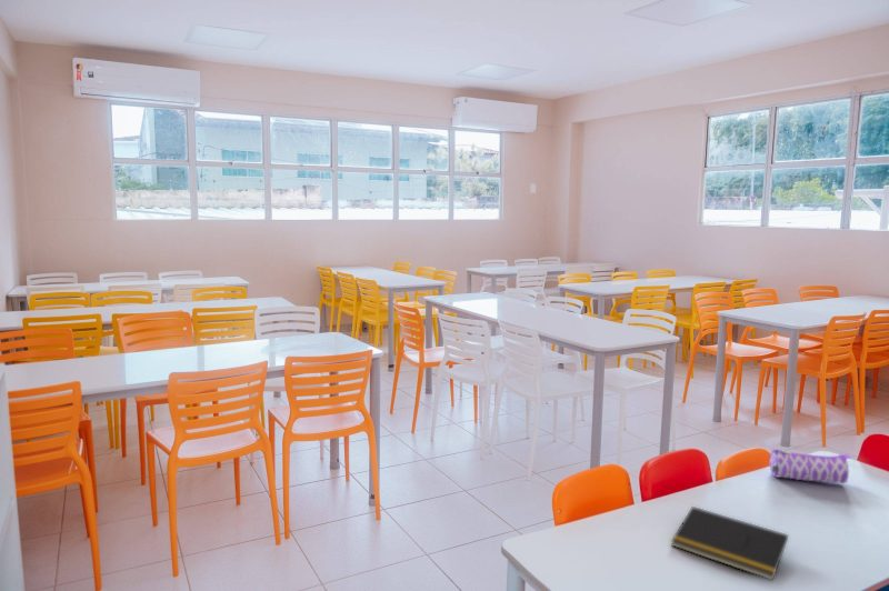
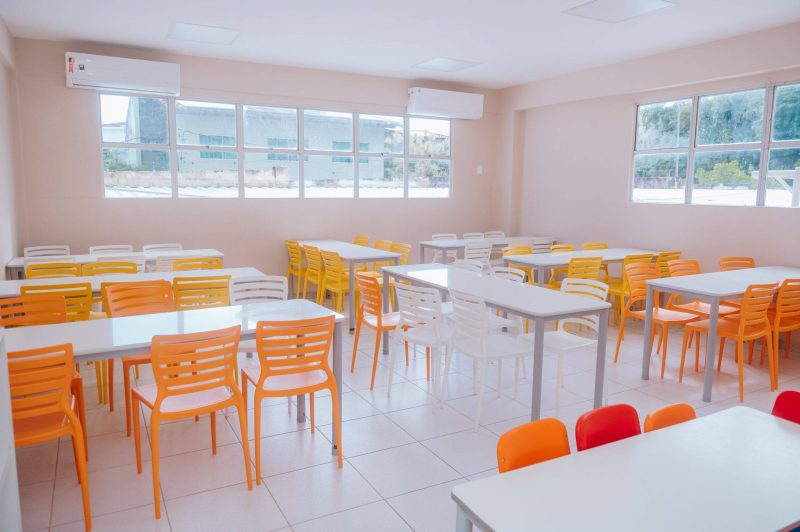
- pencil case (807, 464)
- notepad (729, 540)
